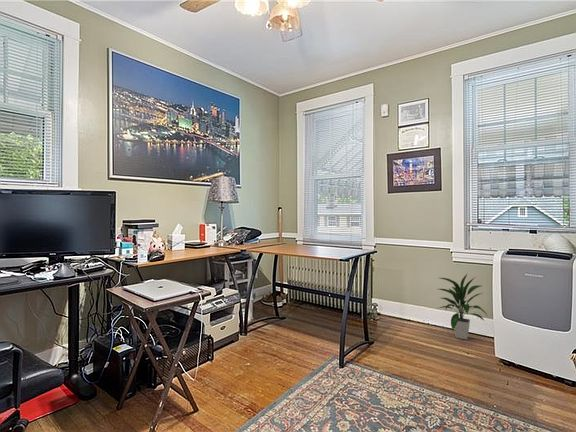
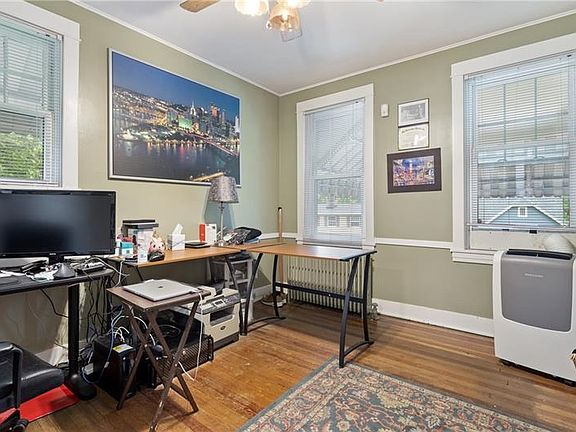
- indoor plant (459, 305)
